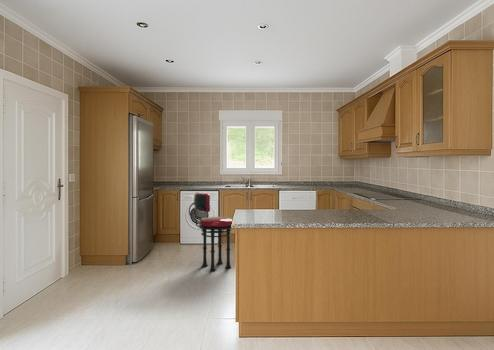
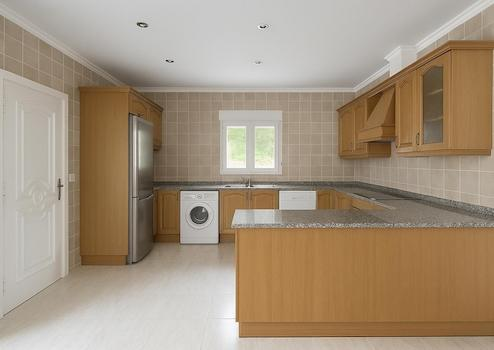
- stool (212, 230)
